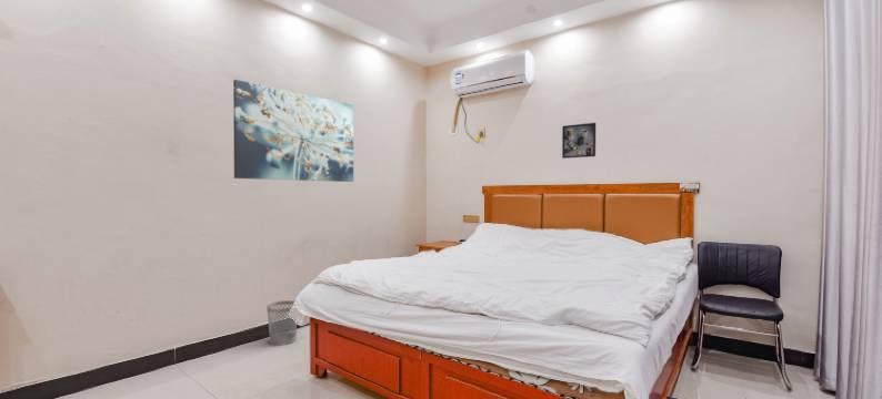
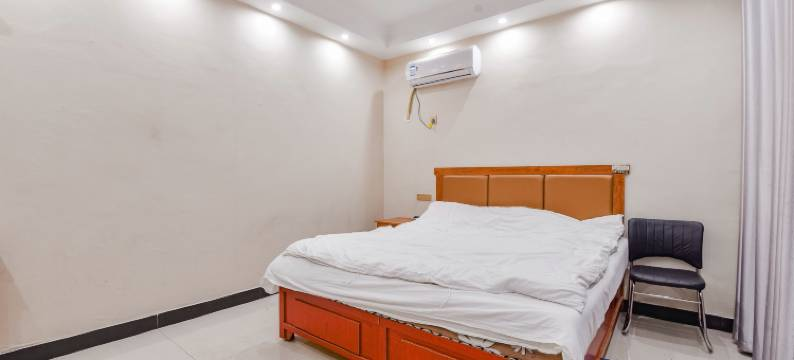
- wall art (300, 136)
- wastebasket (282, 323)
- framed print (578, 141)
